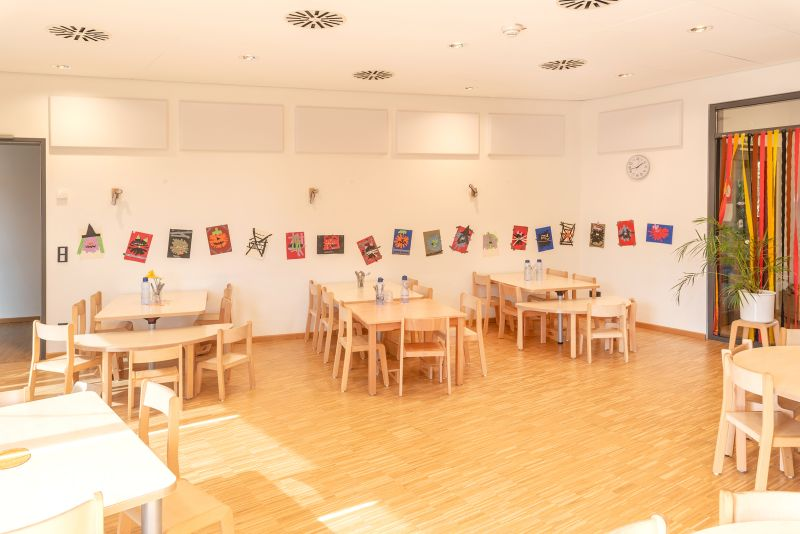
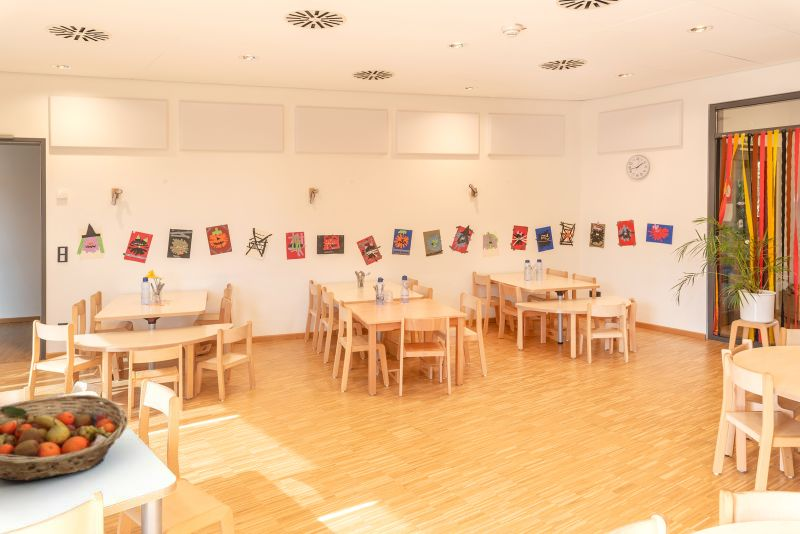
+ fruit basket (52, 435)
